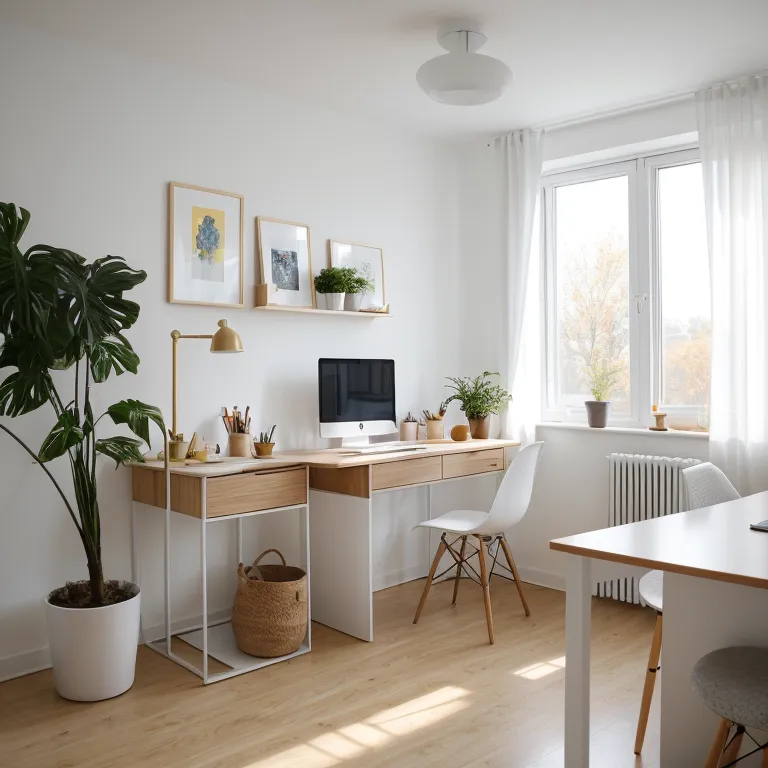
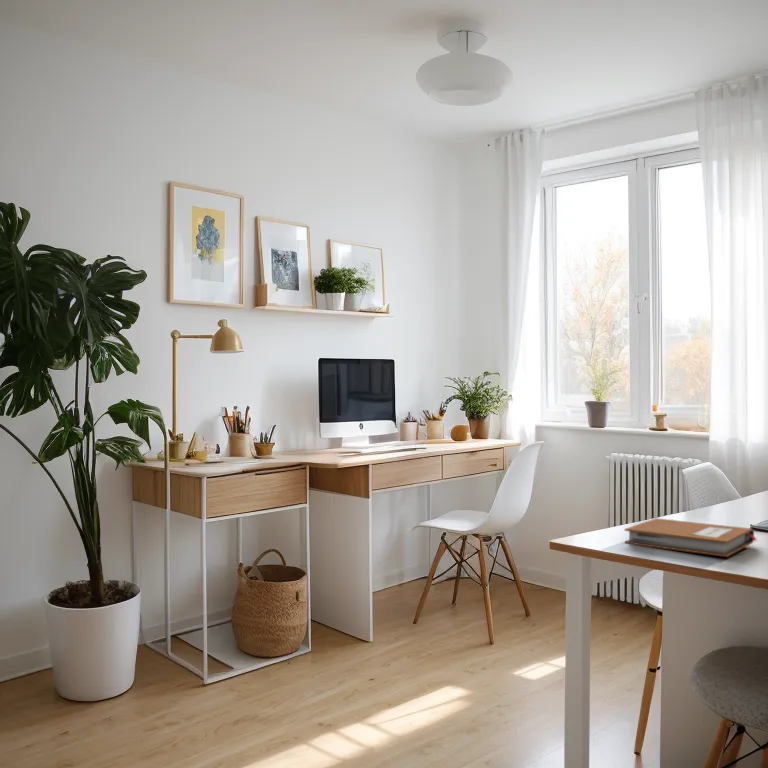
+ notebook (692, 535)
